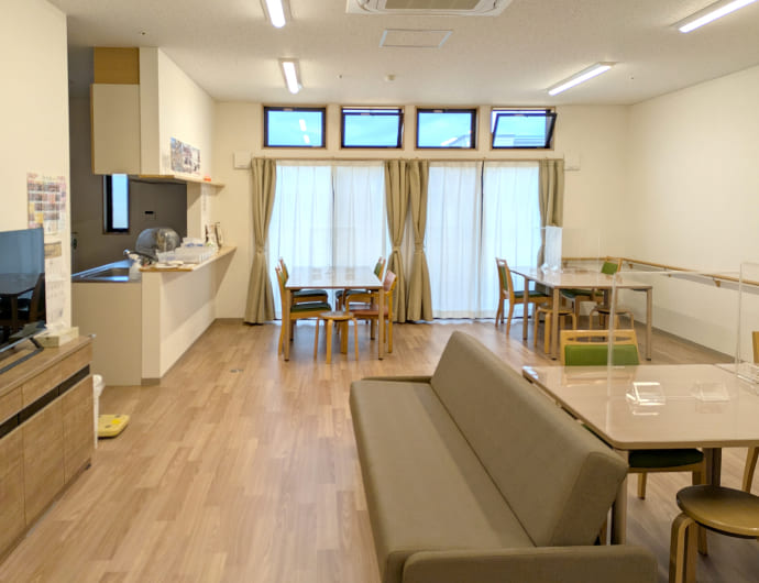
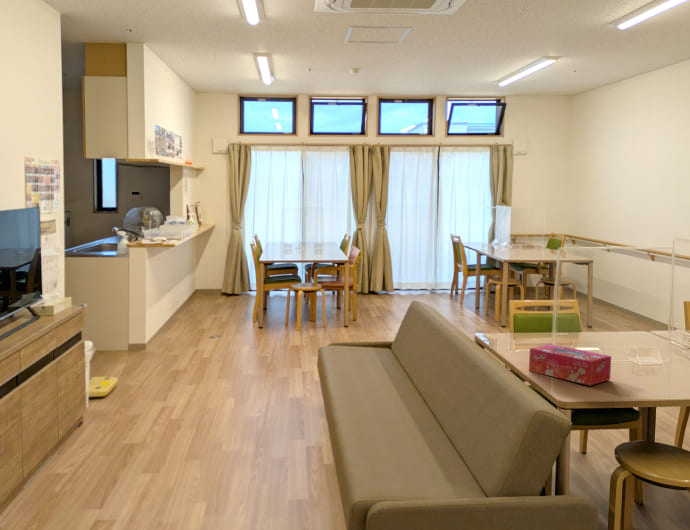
+ tissue box (569, 363)
